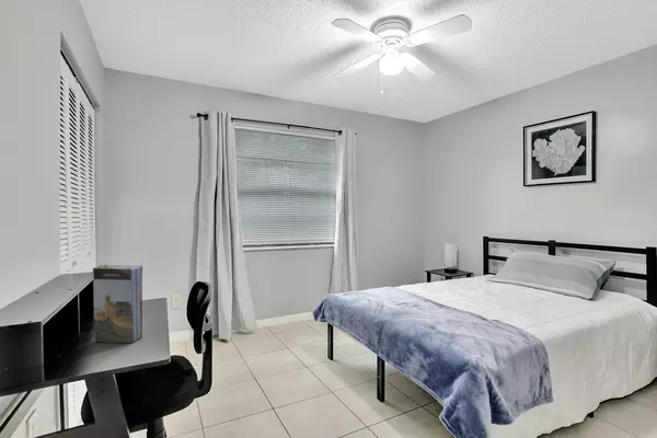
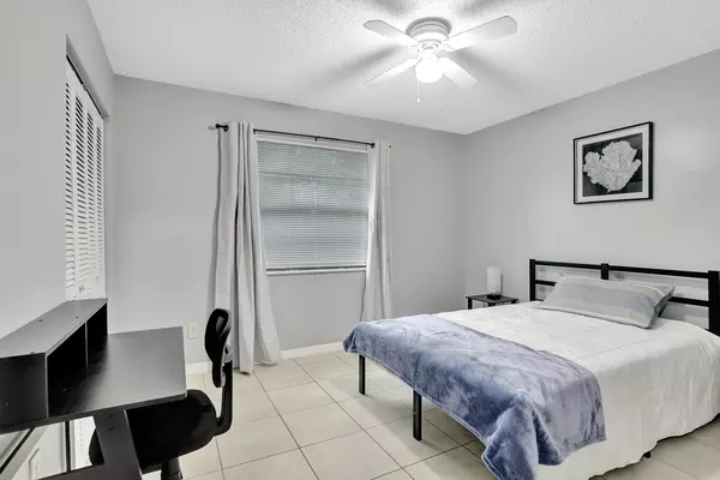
- book (117, 301)
